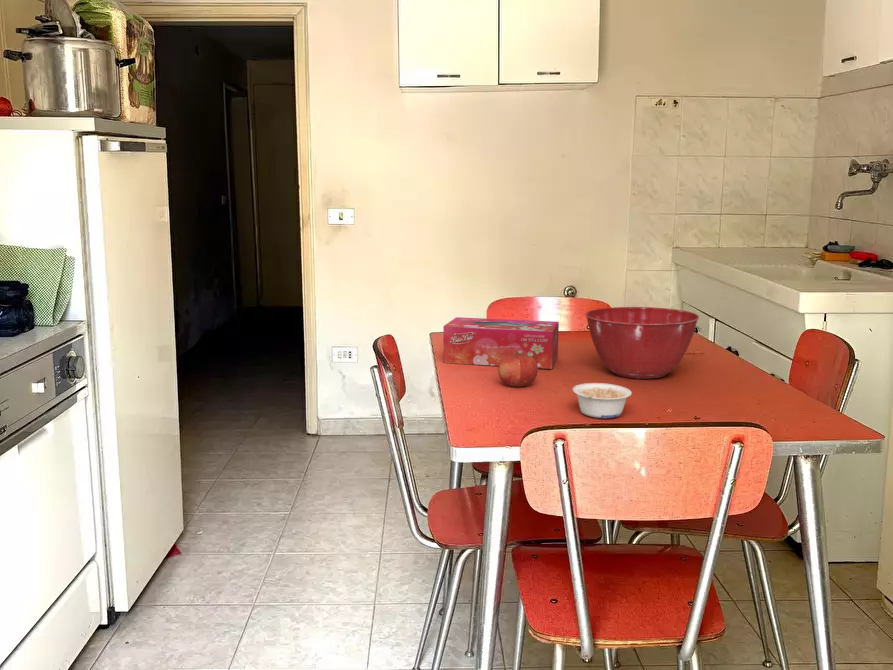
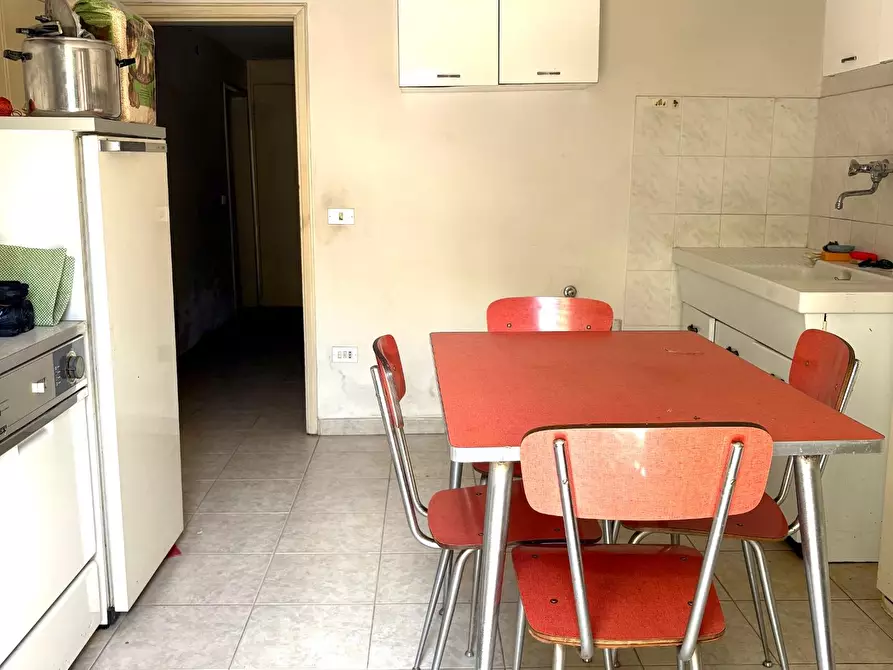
- fruit (517, 368)
- mixing bowl (639, 343)
- legume (602, 399)
- tissue box (501, 341)
